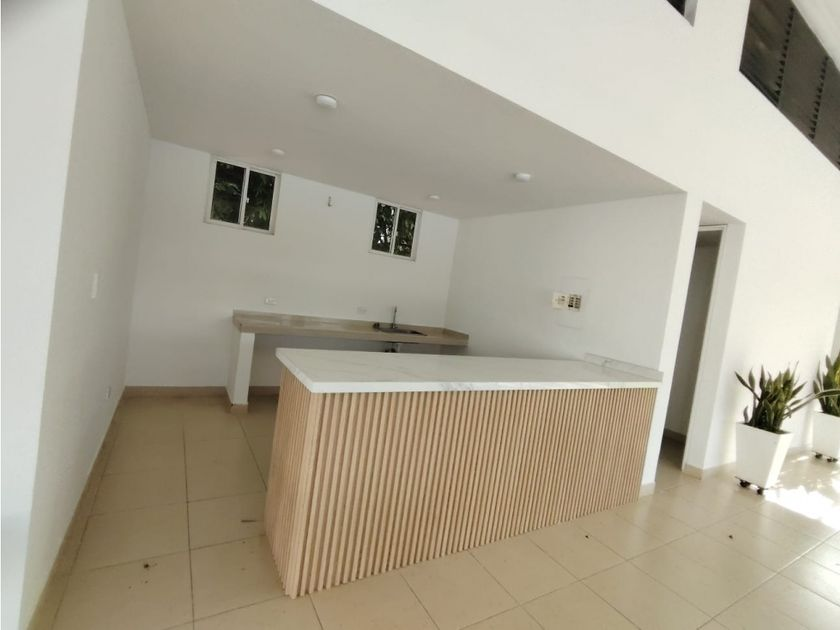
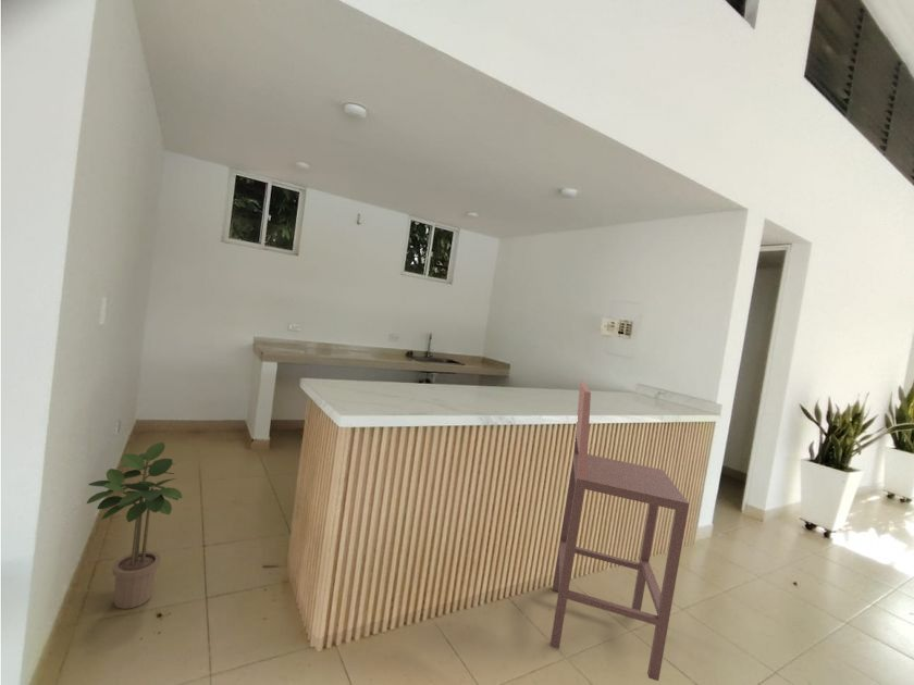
+ bar stool (616, 496)
+ potted plant (135, 526)
